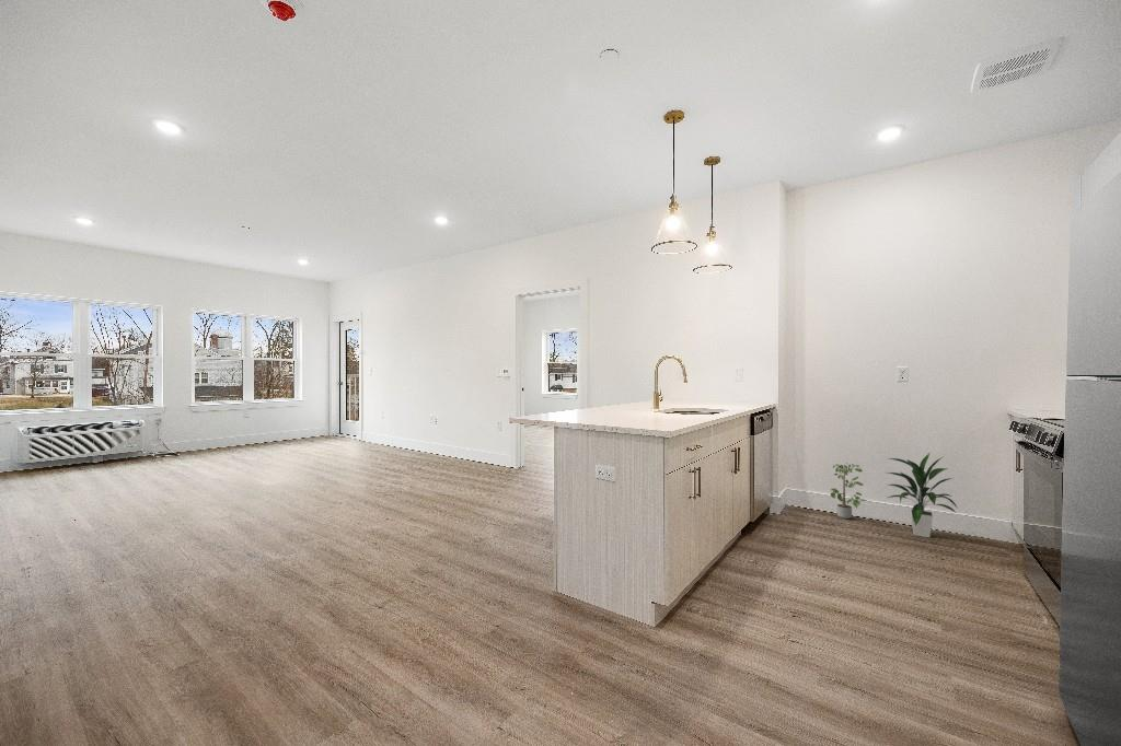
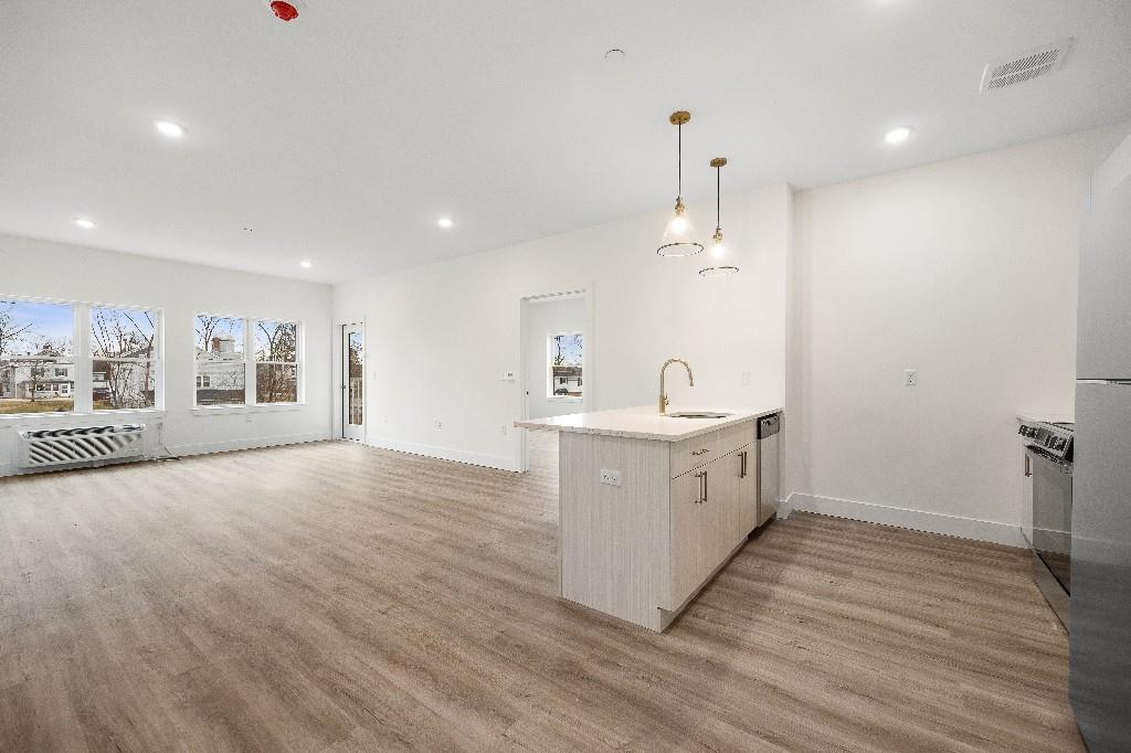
- indoor plant (920, 493)
- potted plant (850, 487)
